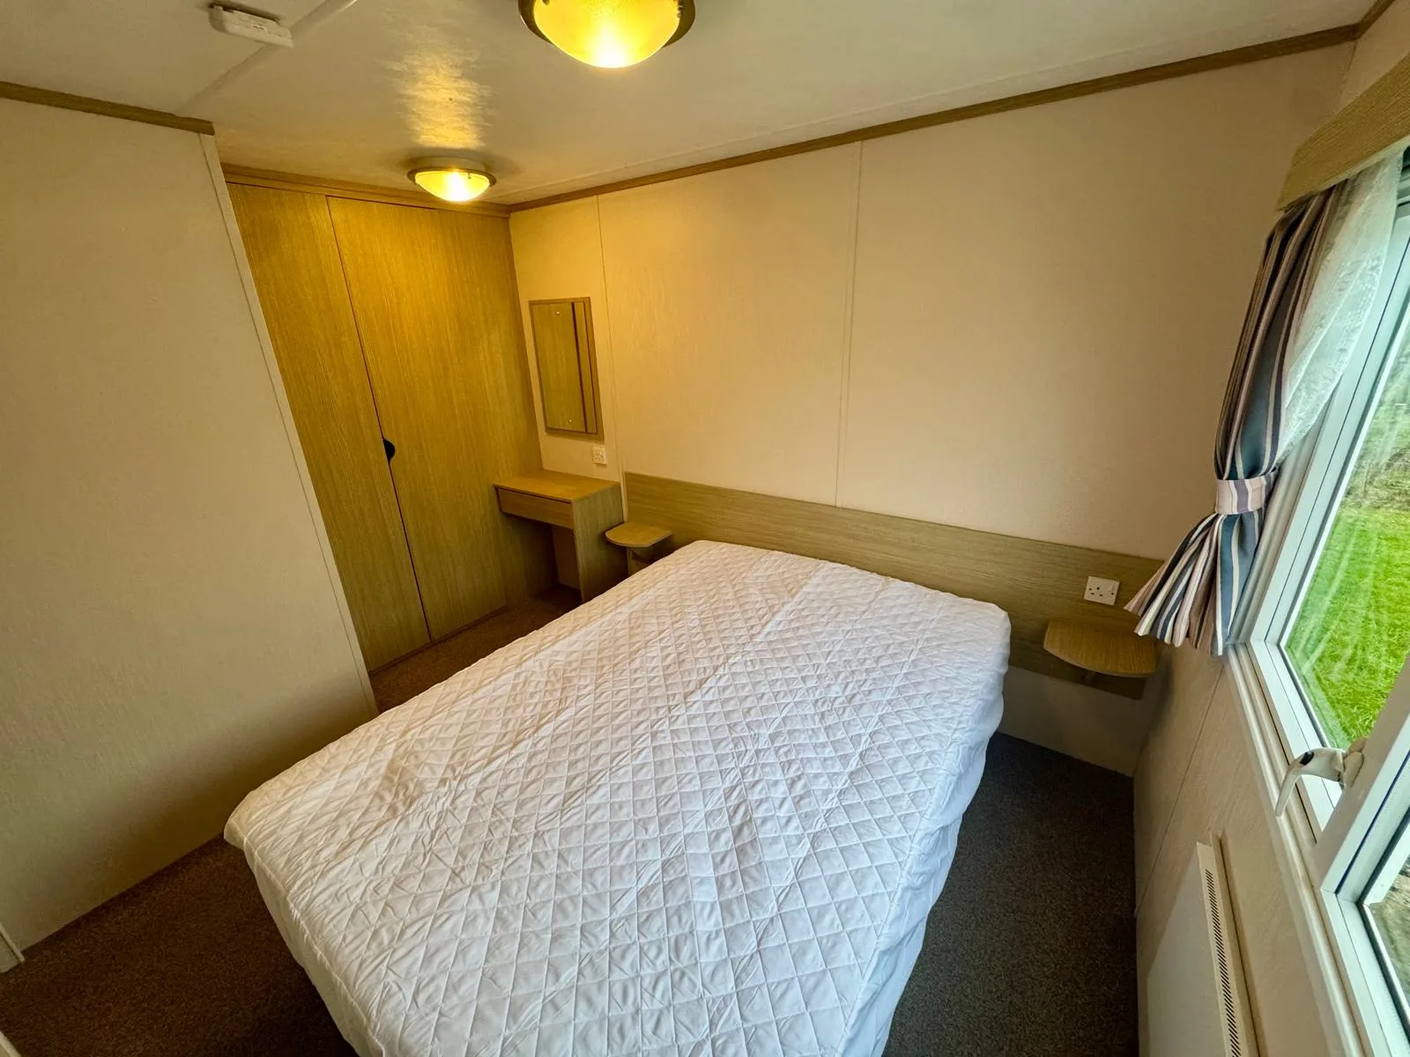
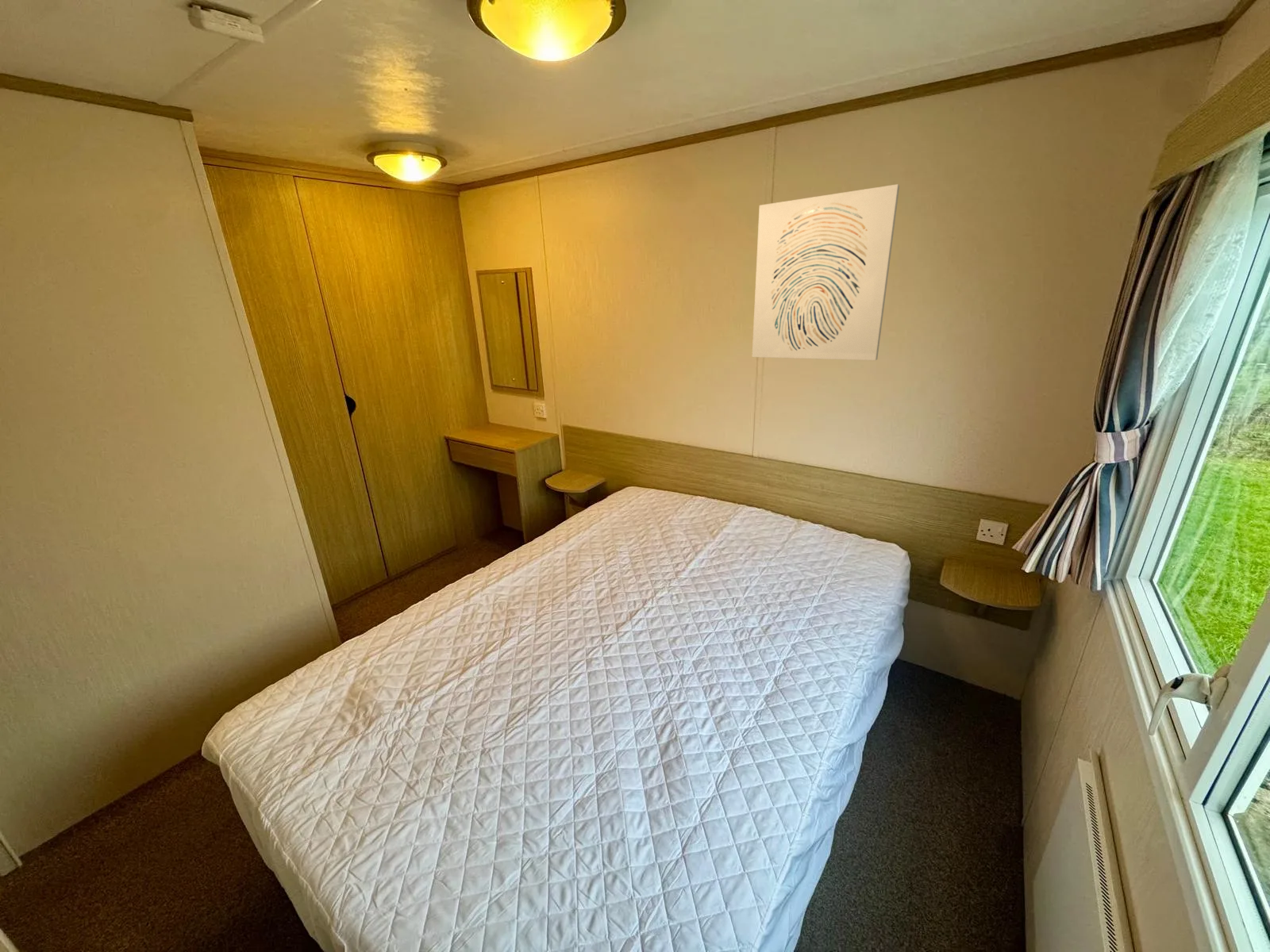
+ wall art (817, 281)
